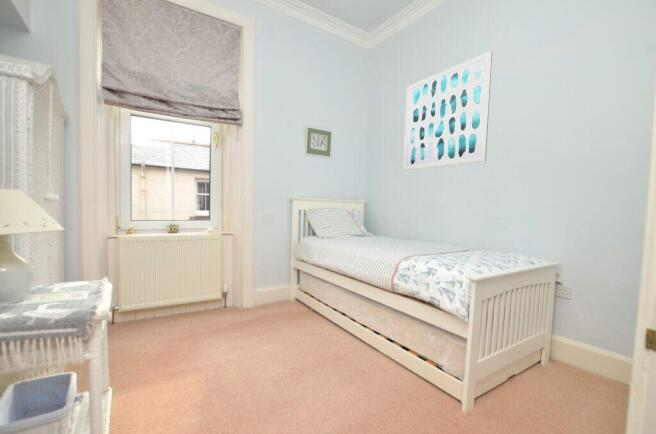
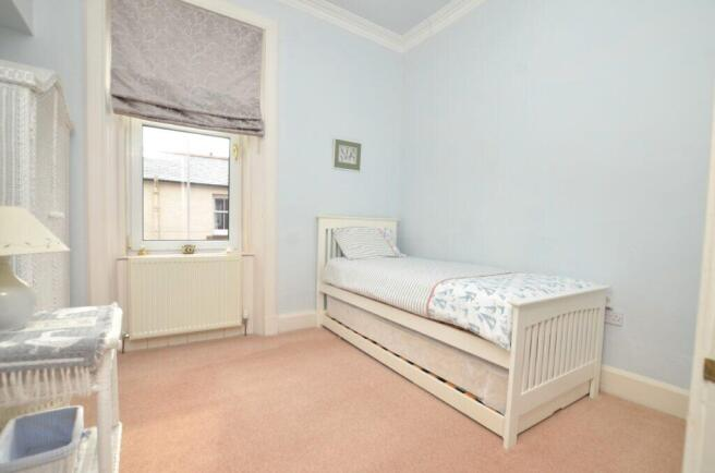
- wall art (441, 119)
